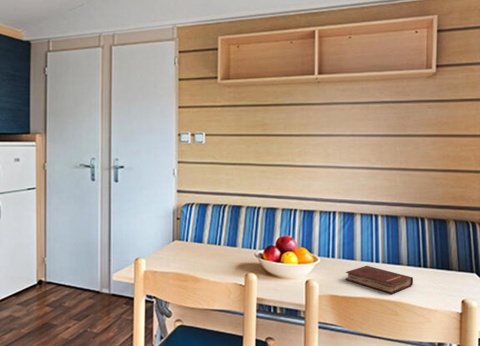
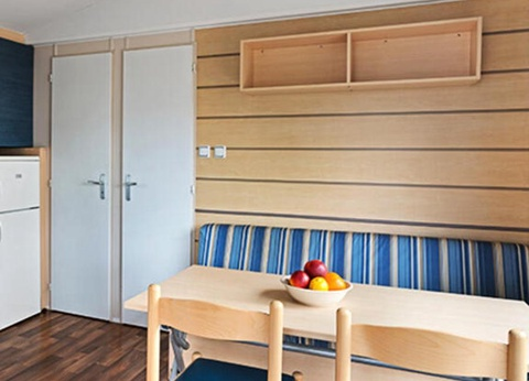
- hardback book (378, 278)
